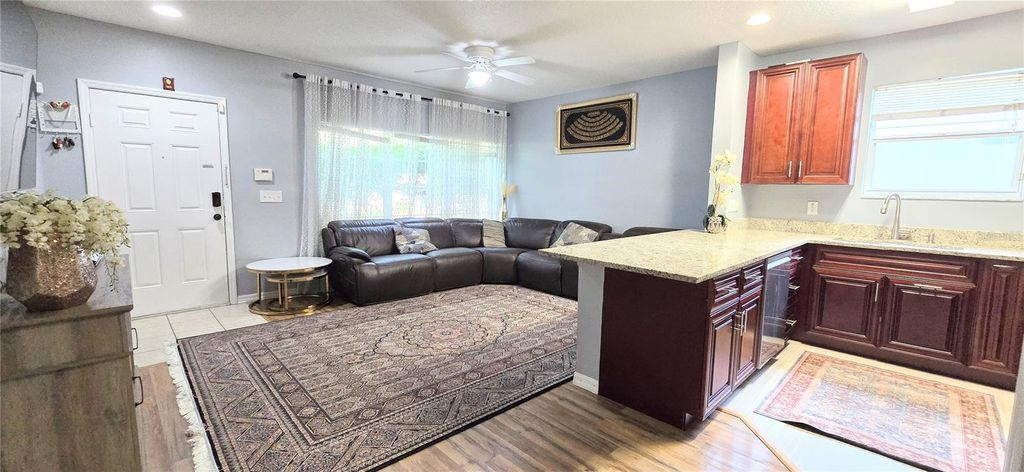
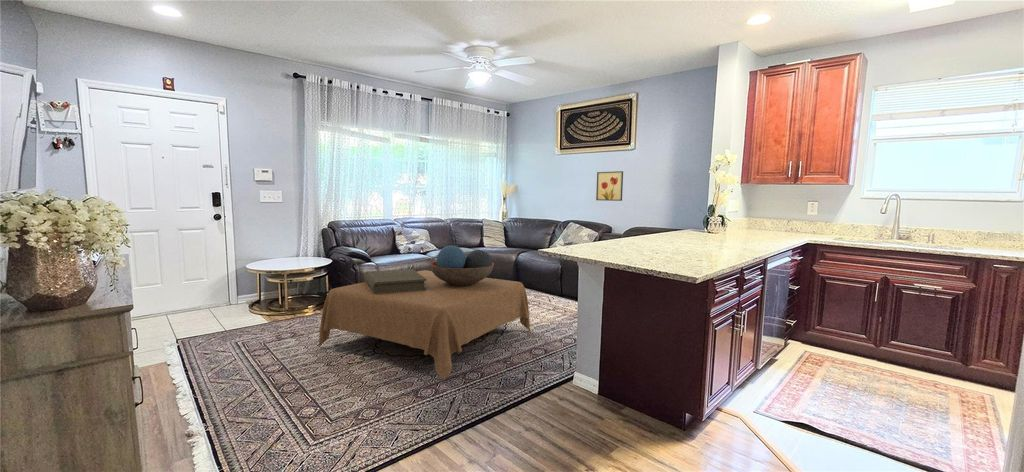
+ coffee table (431, 291)
+ wall art (609, 186)
